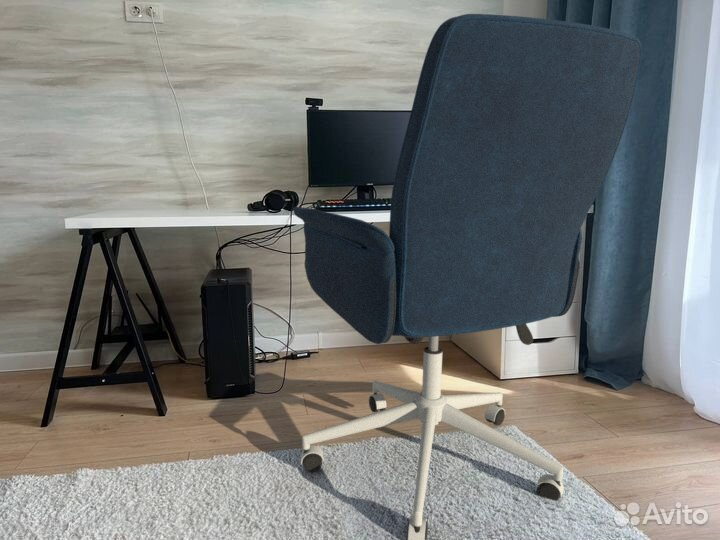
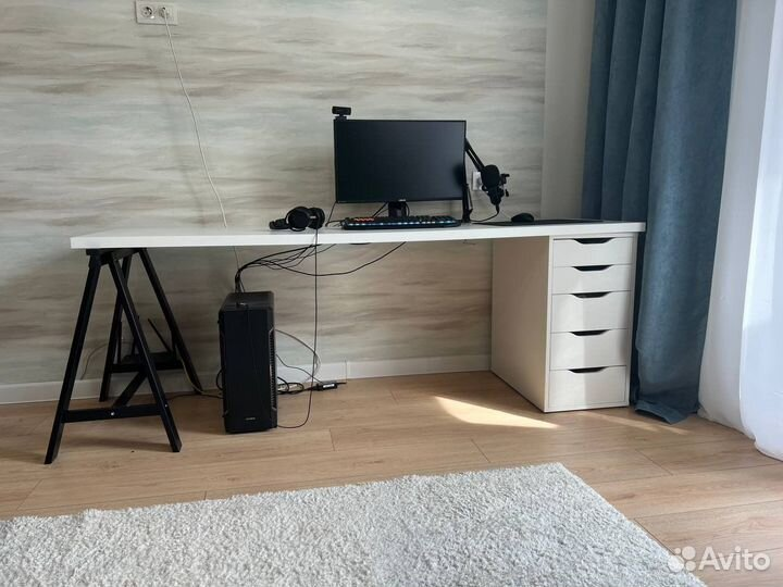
- office chair (440, 277)
